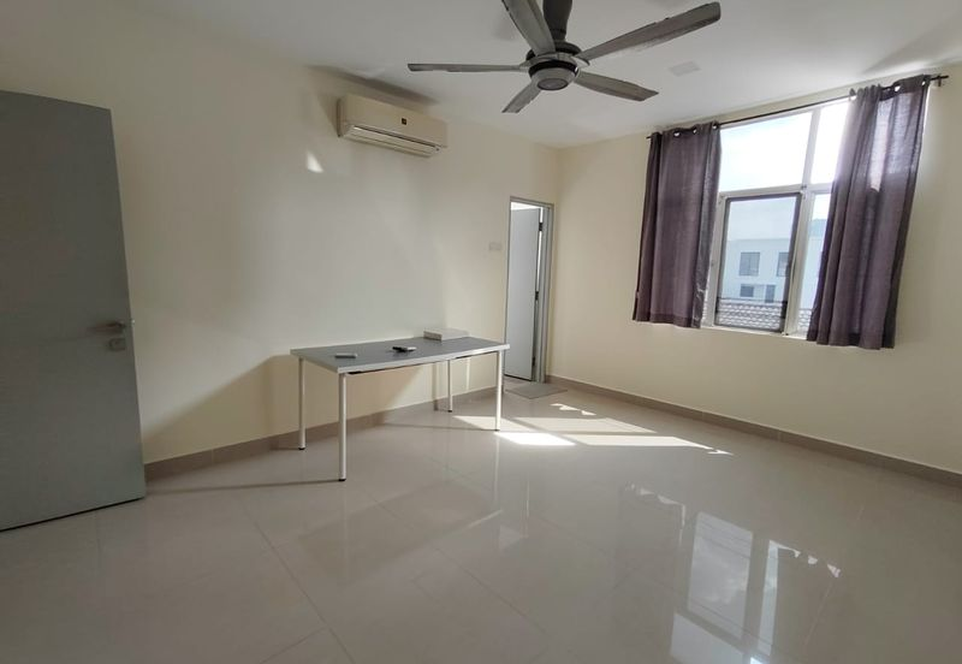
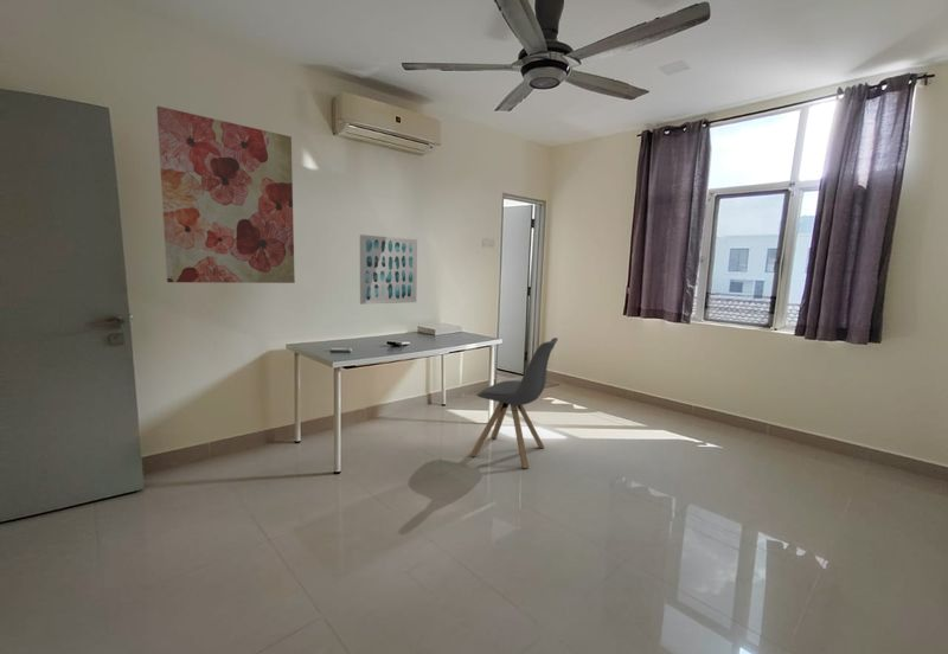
+ bar stool (514, 395)
+ wall art (232, 204)
+ wall art (390, 270)
